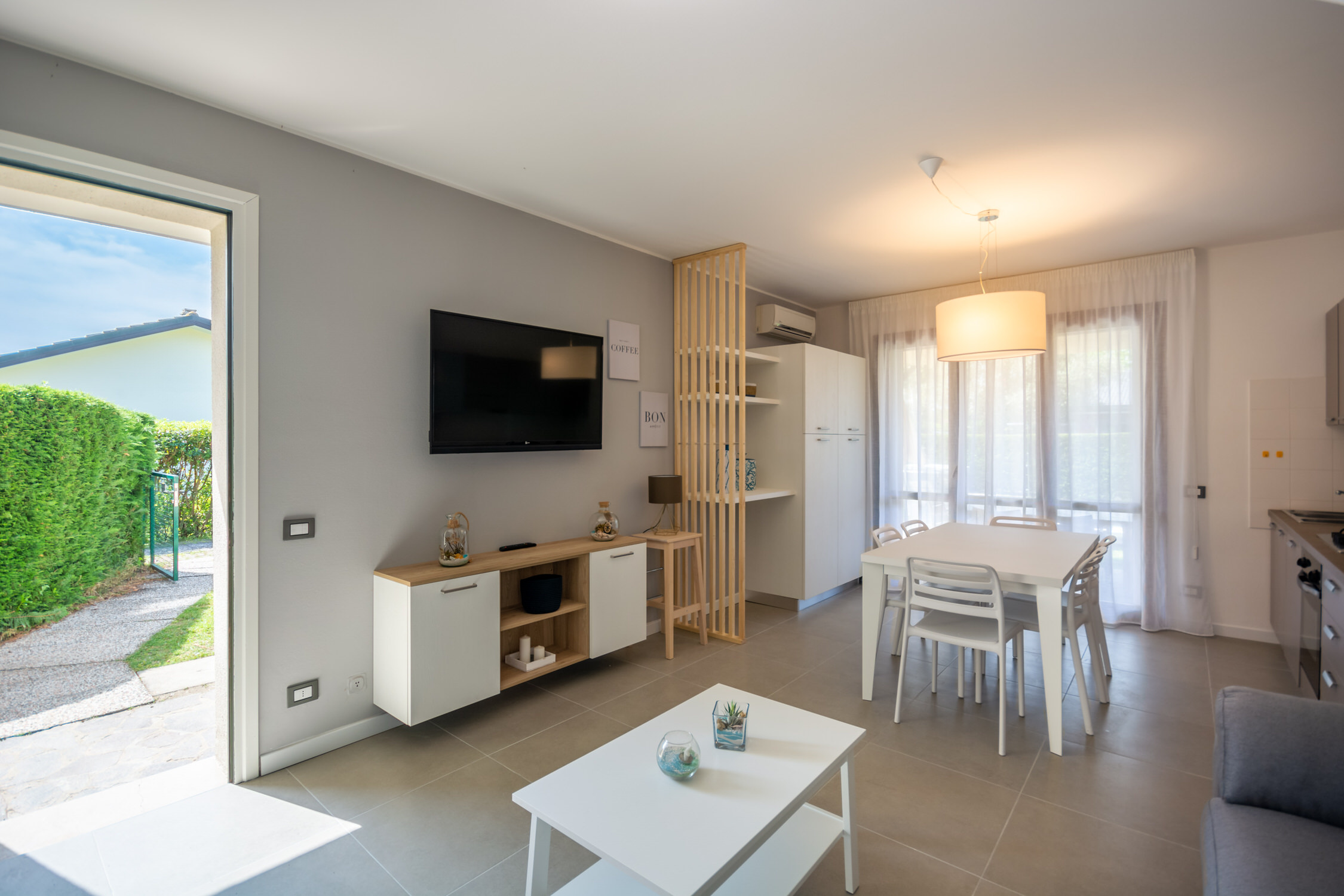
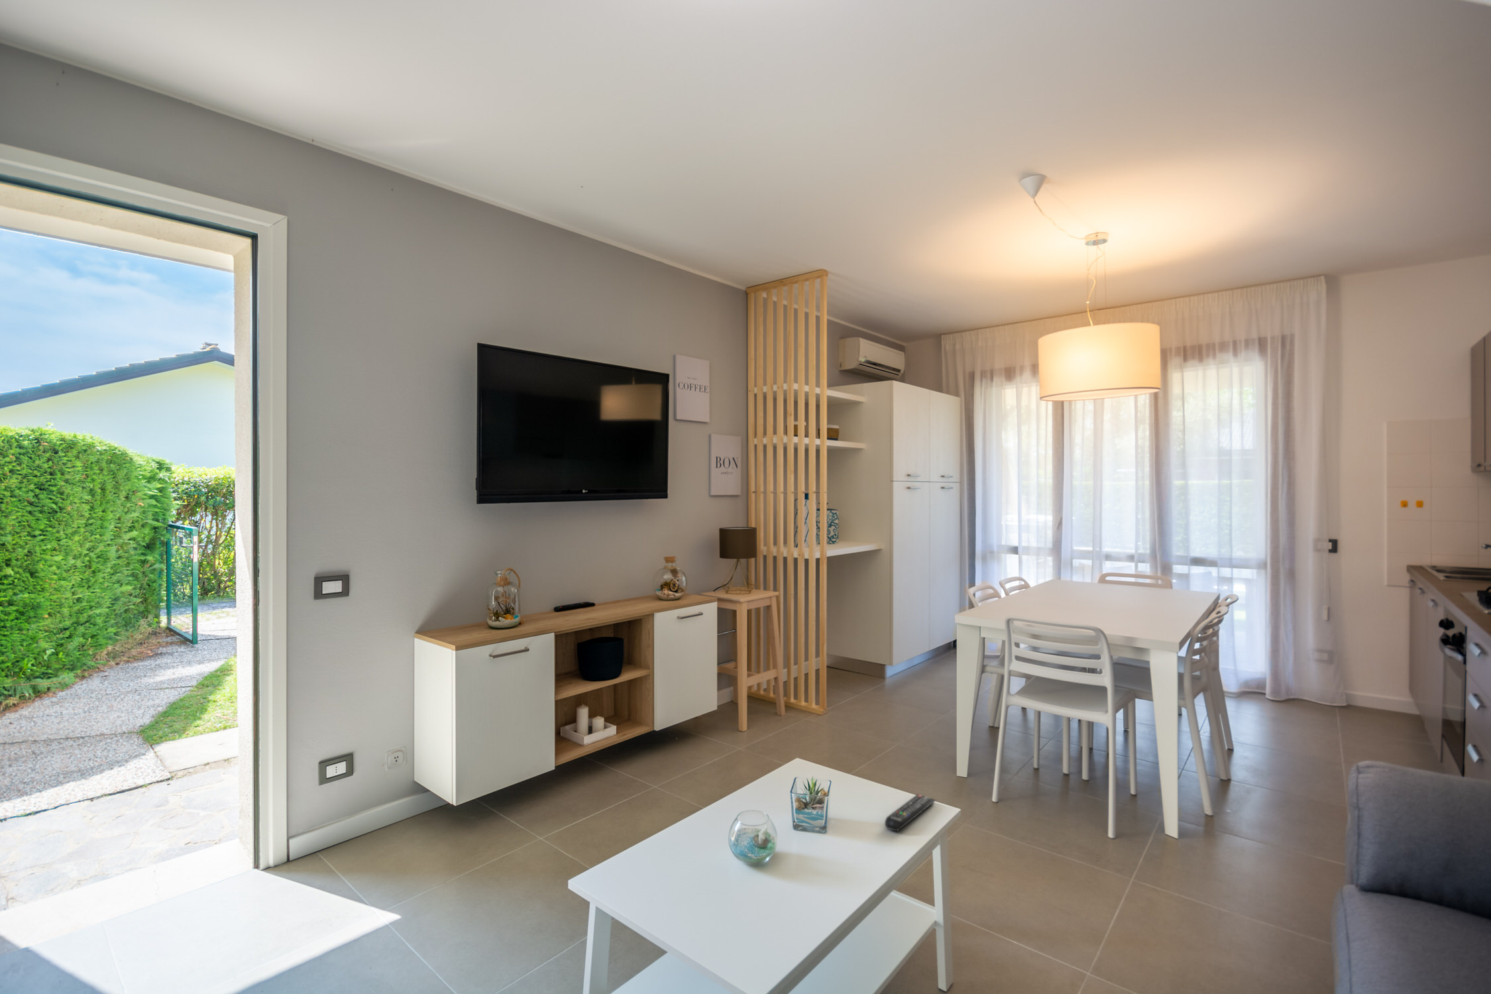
+ remote control (911, 811)
